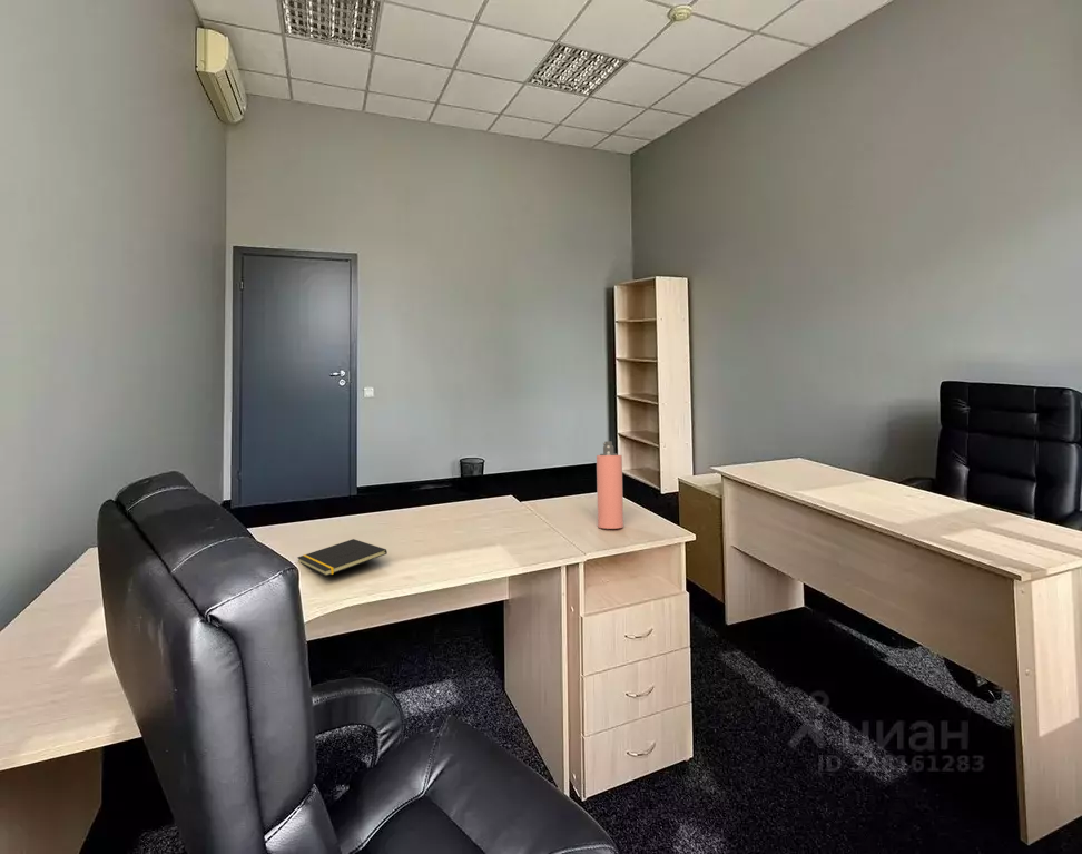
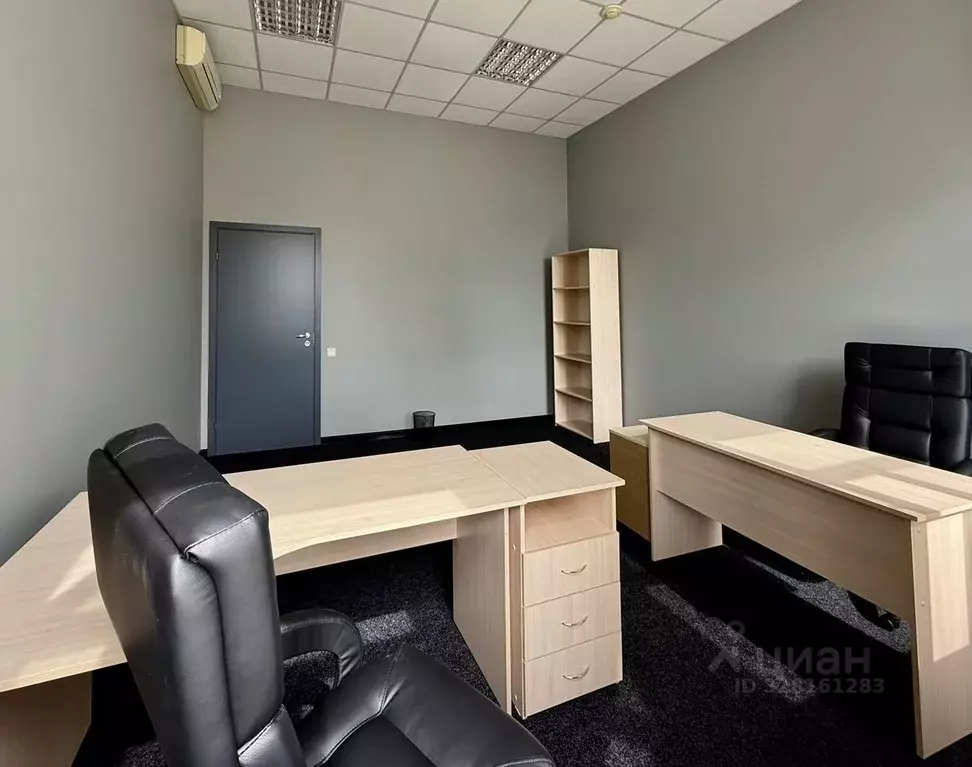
- notepad (341, 556)
- spray bottle (609, 483)
